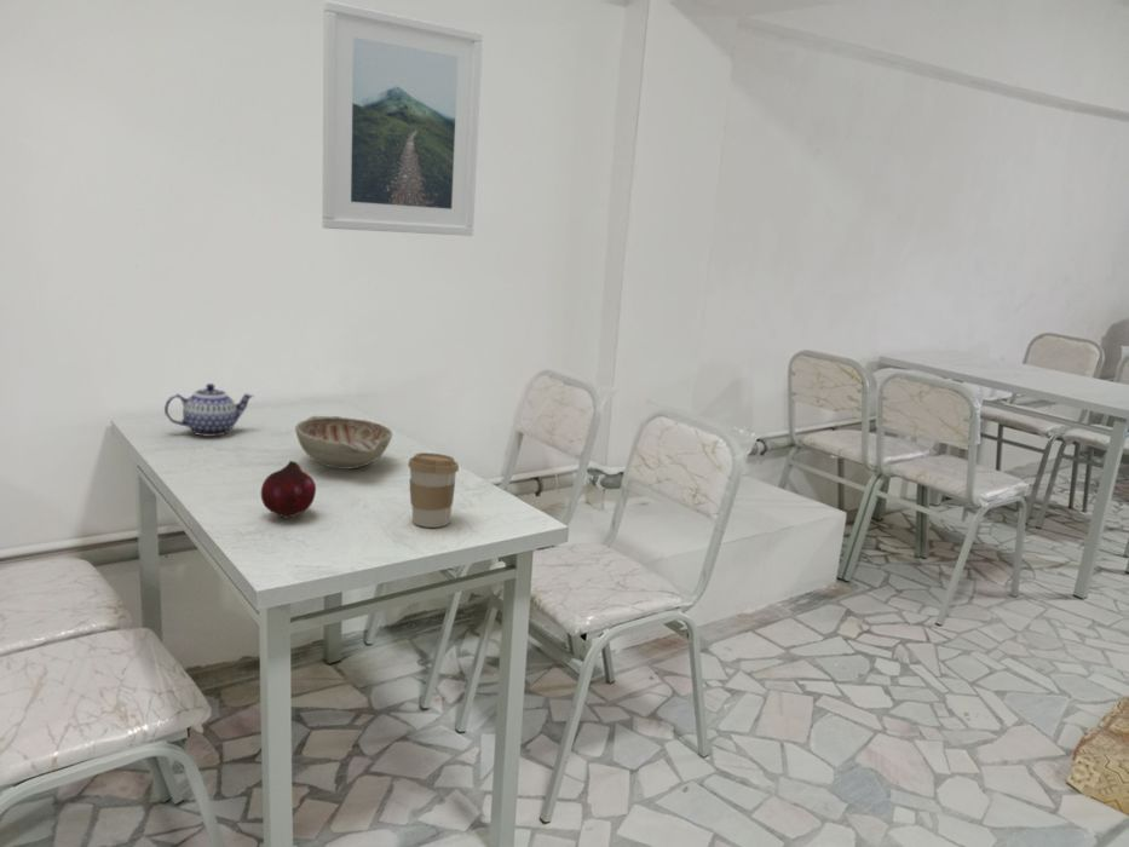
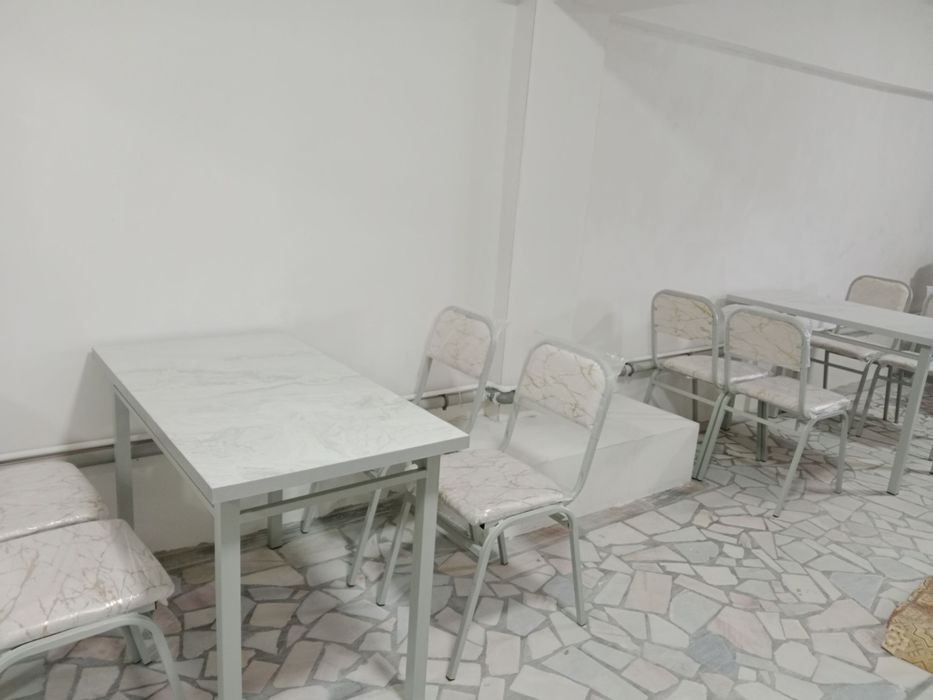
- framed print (404, 127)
- teapot (211, 408)
- coffee cup (432, 488)
- decorative bowl (344, 445)
- fruit (288, 489)
